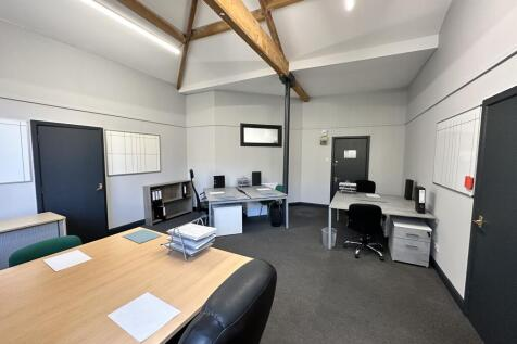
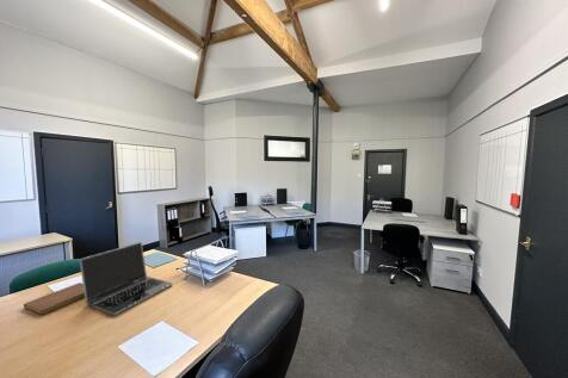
+ notebook (62, 297)
+ laptop (129, 273)
